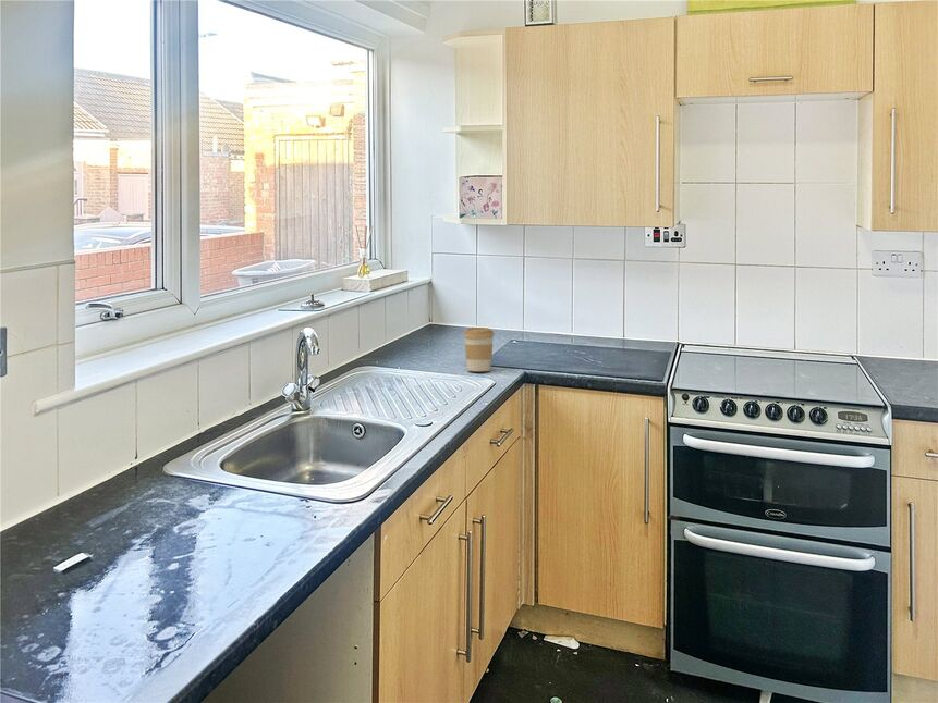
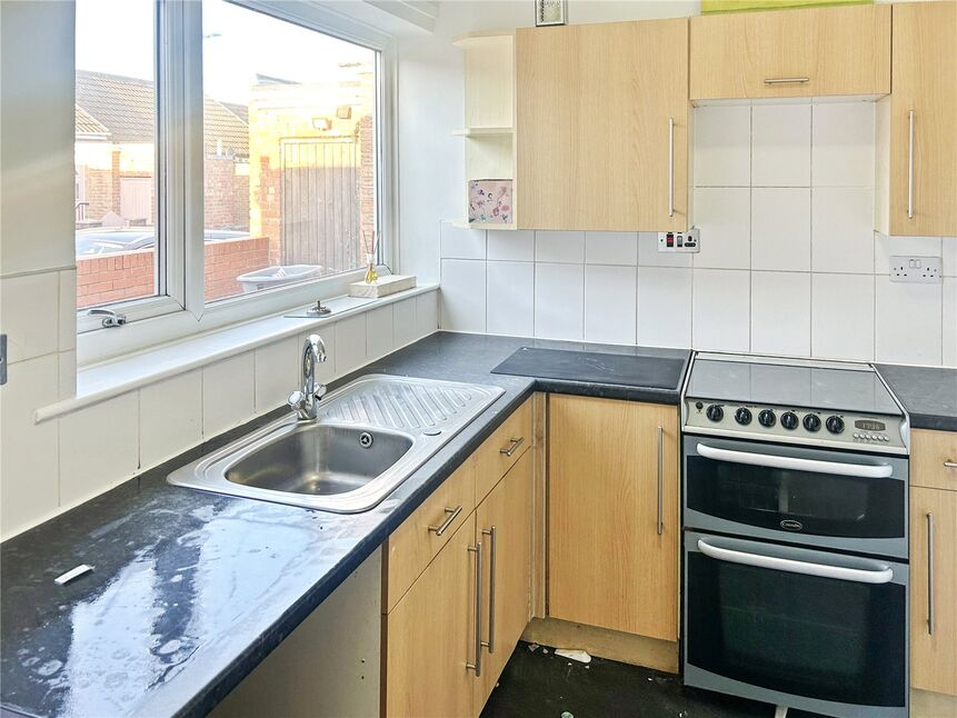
- coffee cup (478, 348)
